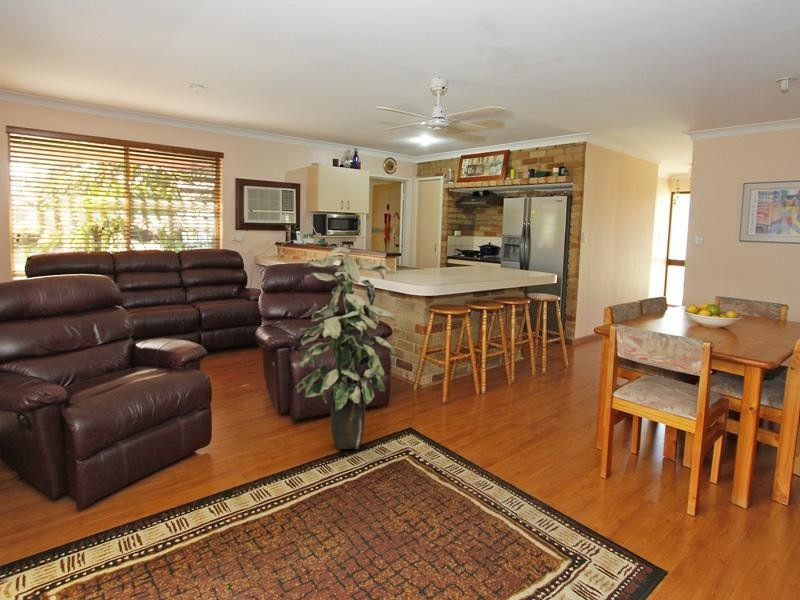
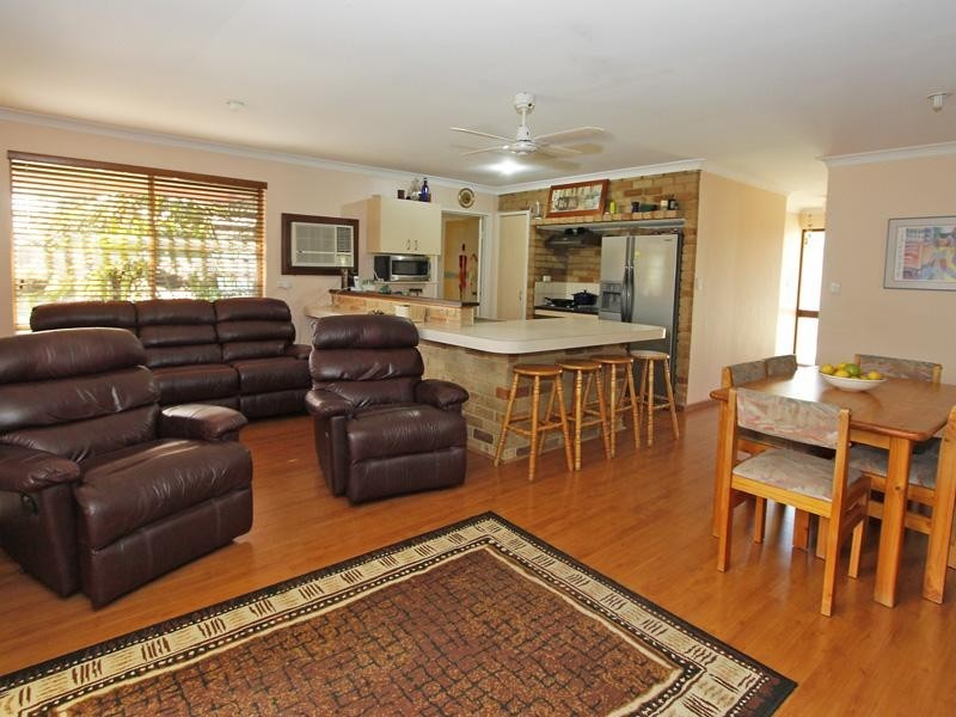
- indoor plant (343, 347)
